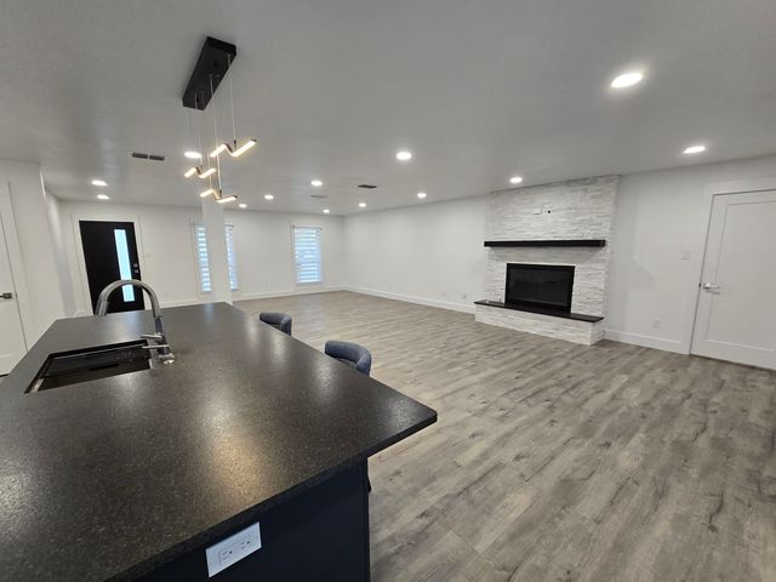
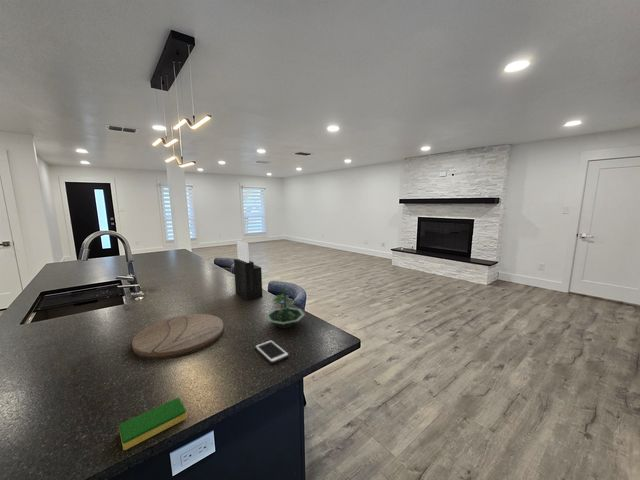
+ cutting board (181, 333)
+ knife block (249, 268)
+ cell phone (271, 351)
+ terrarium (284, 294)
+ dish sponge (153, 421)
